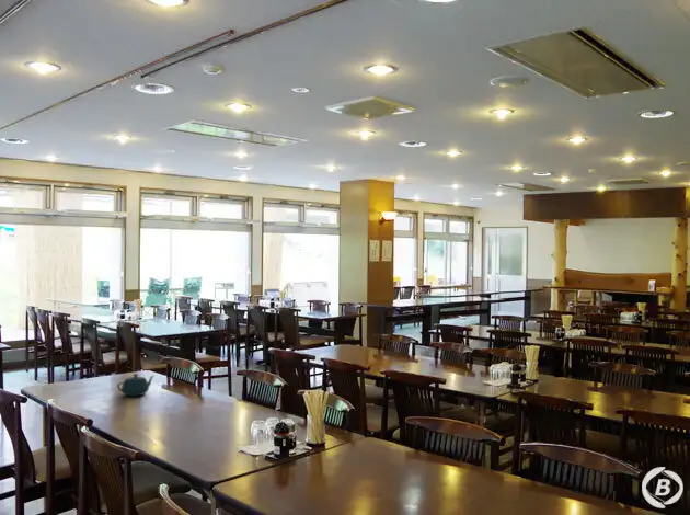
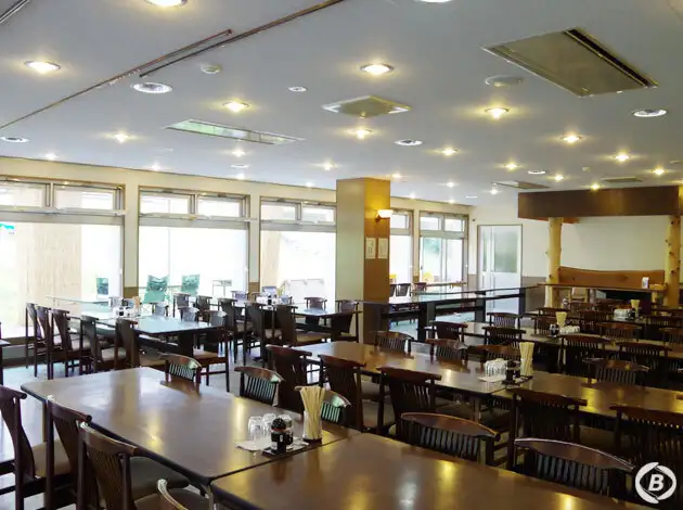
- teapot (136, 384)
